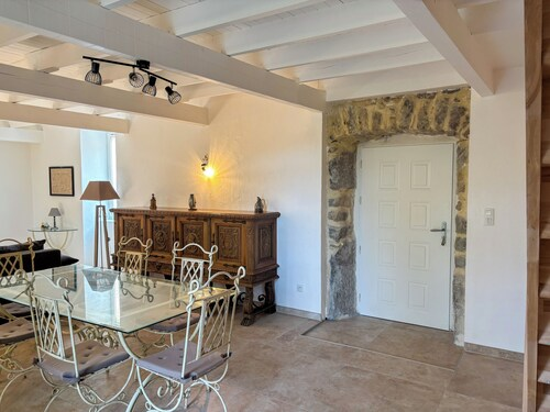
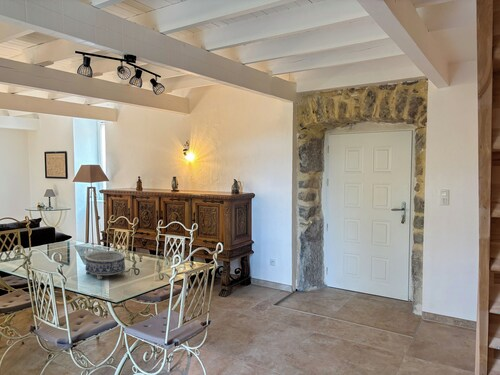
+ decorative bowl (105, 264)
